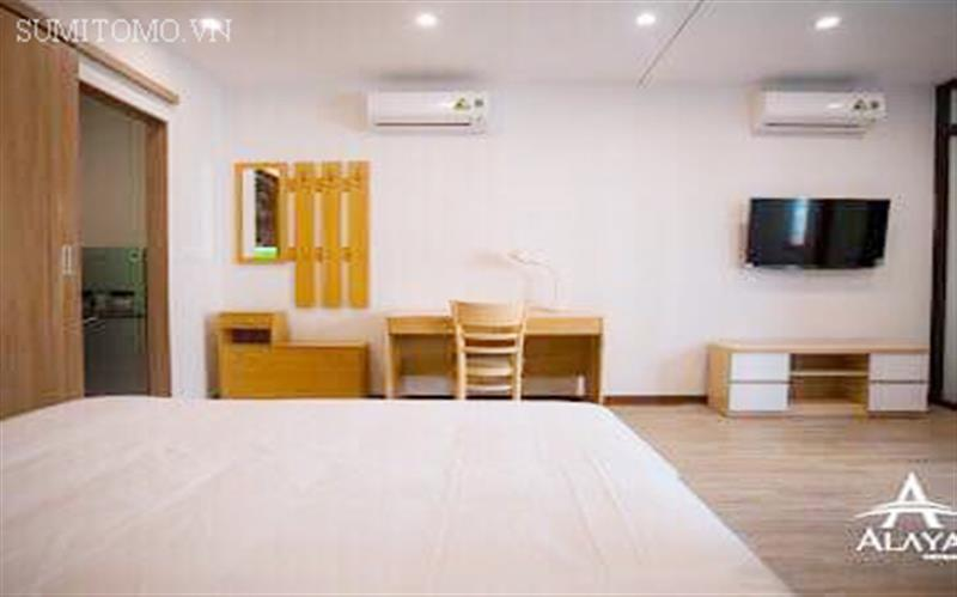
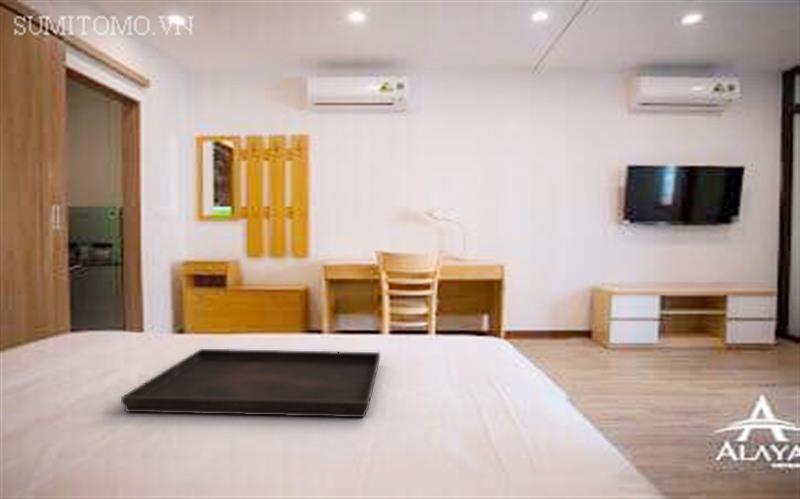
+ serving tray (270, 378)
